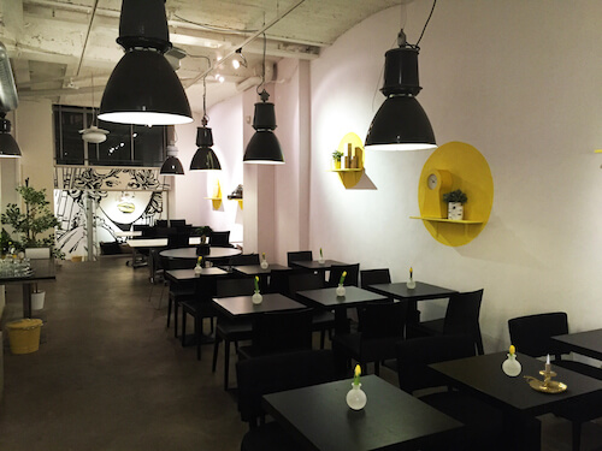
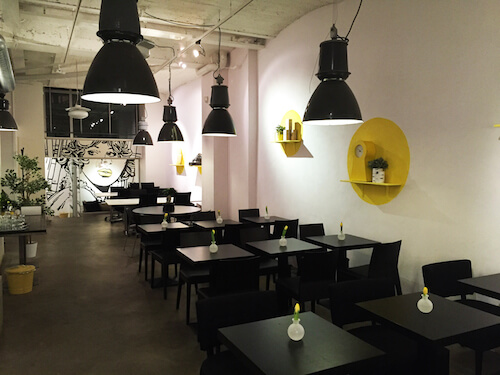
- candle holder (544, 370)
